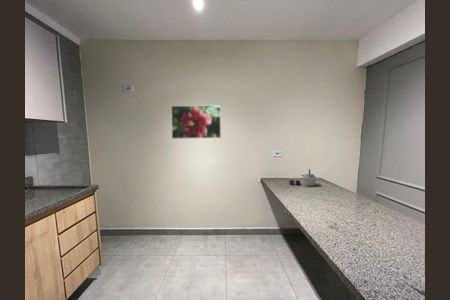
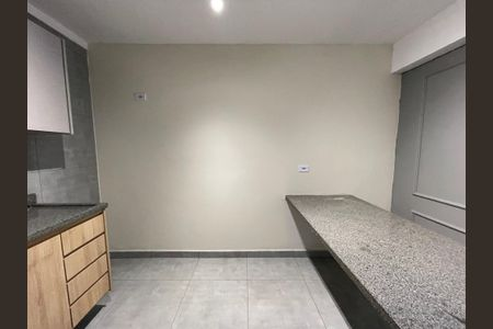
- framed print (196, 122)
- kettle (303, 177)
